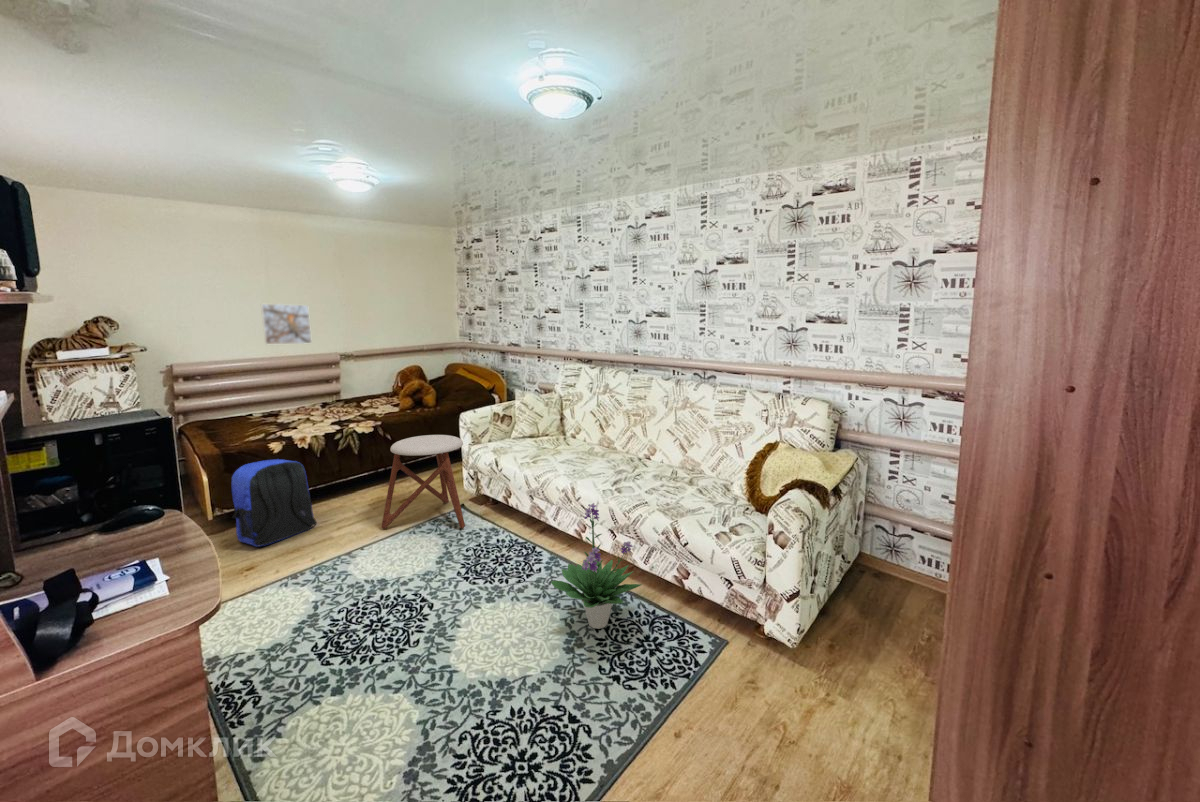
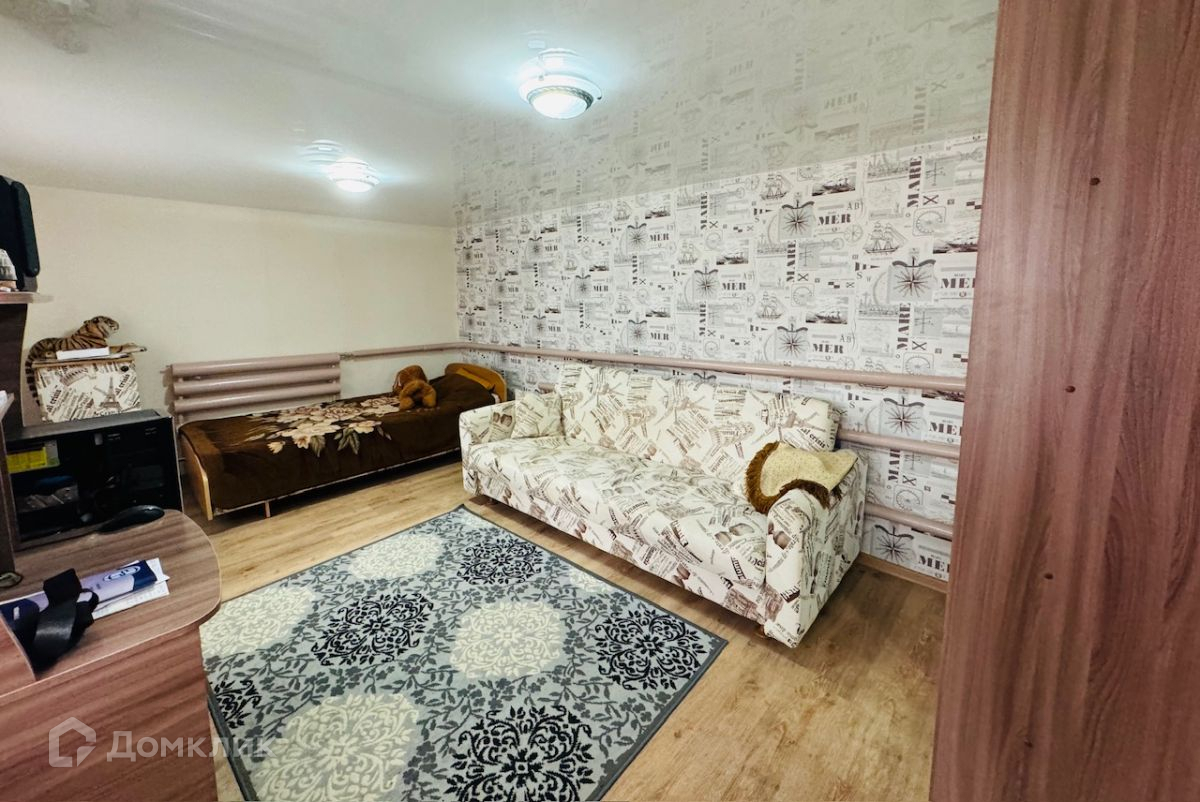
- backpack (266, 497)
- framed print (287, 324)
- stool (422, 481)
- potted plant (595, 567)
